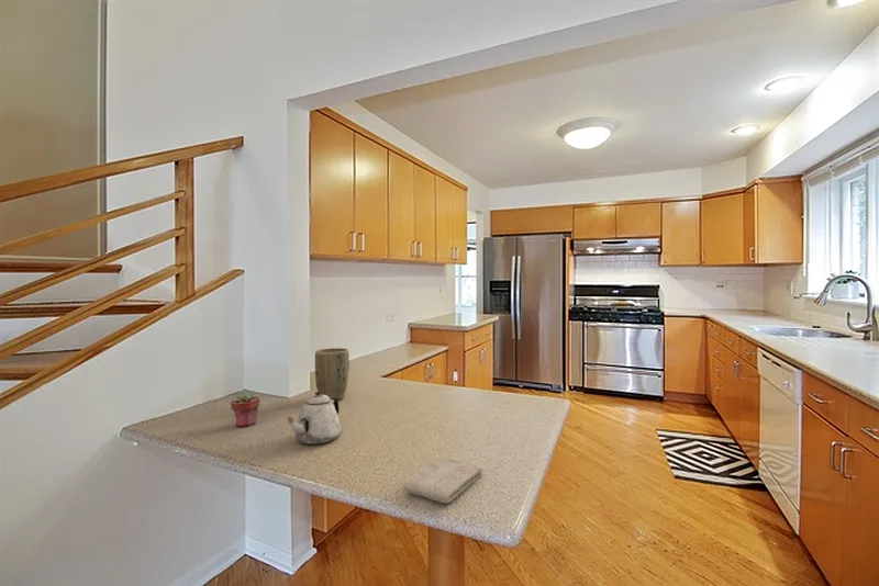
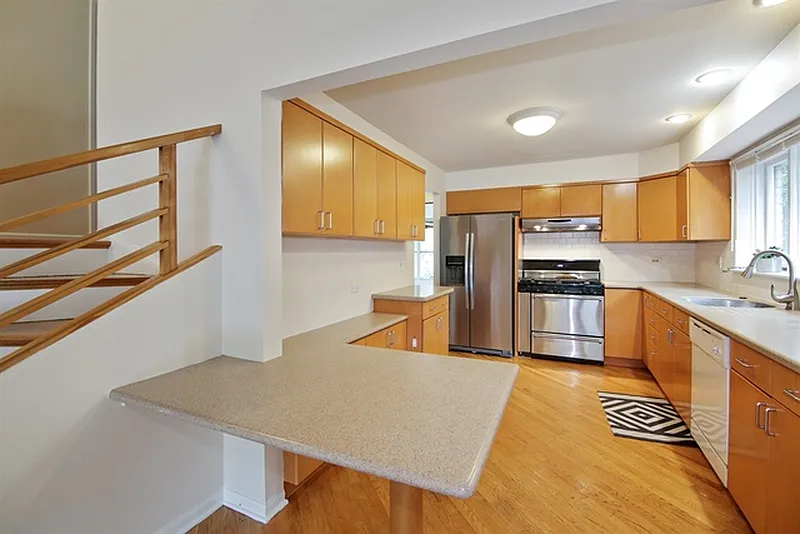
- plant pot (332, 374)
- potted succulent (245, 406)
- washcloth (445, 477)
- teapot (314, 416)
